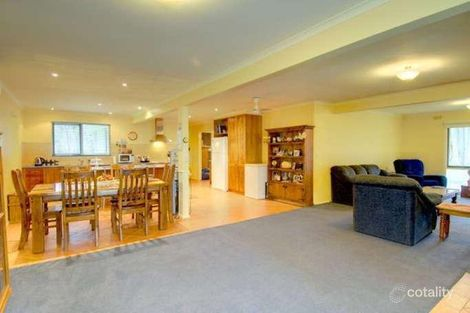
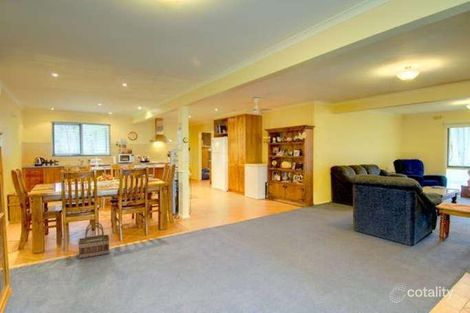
+ basket (94, 239)
